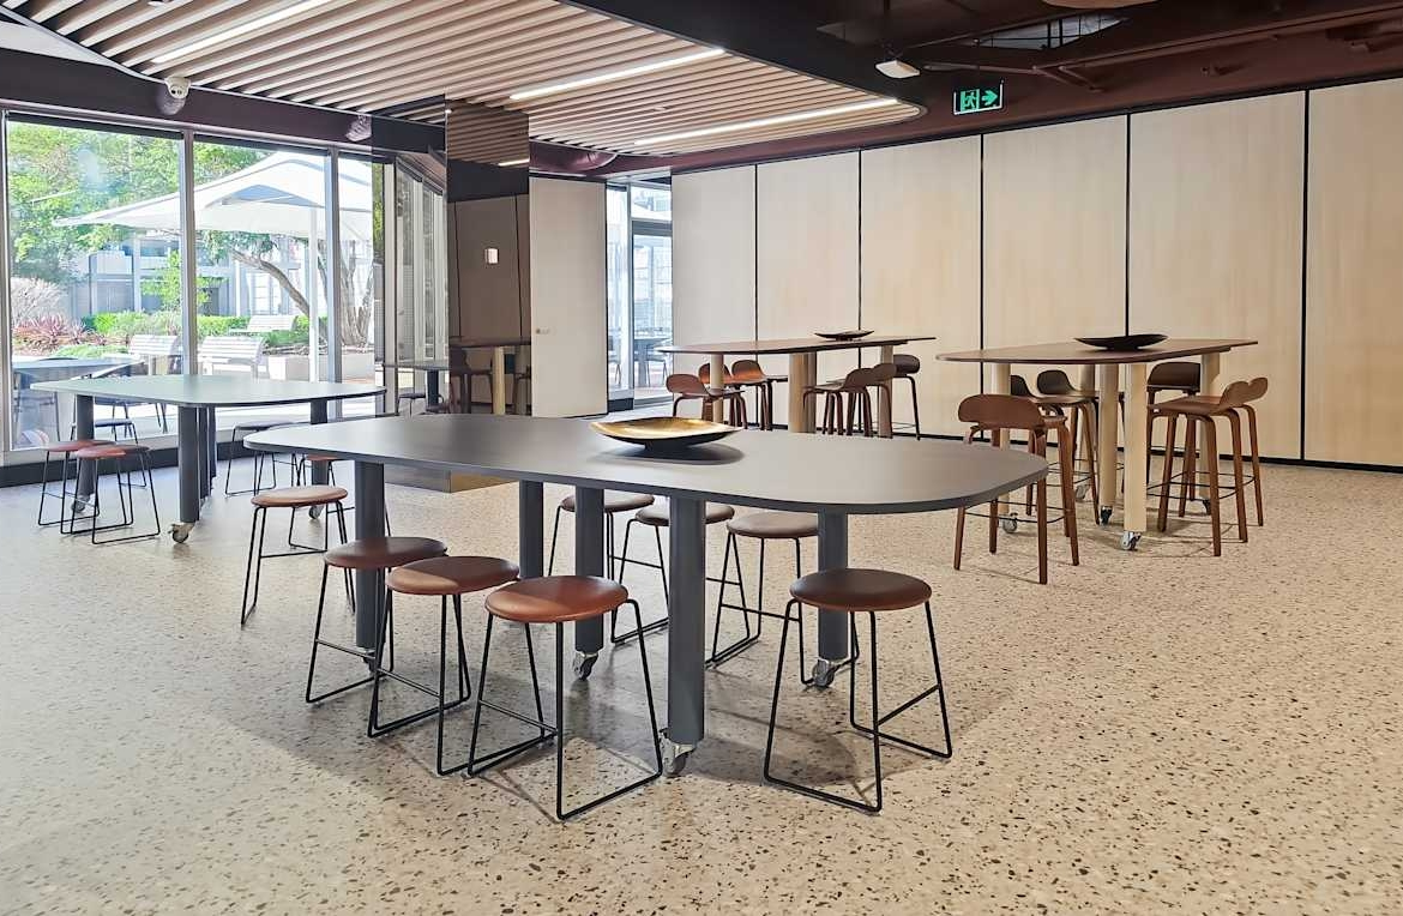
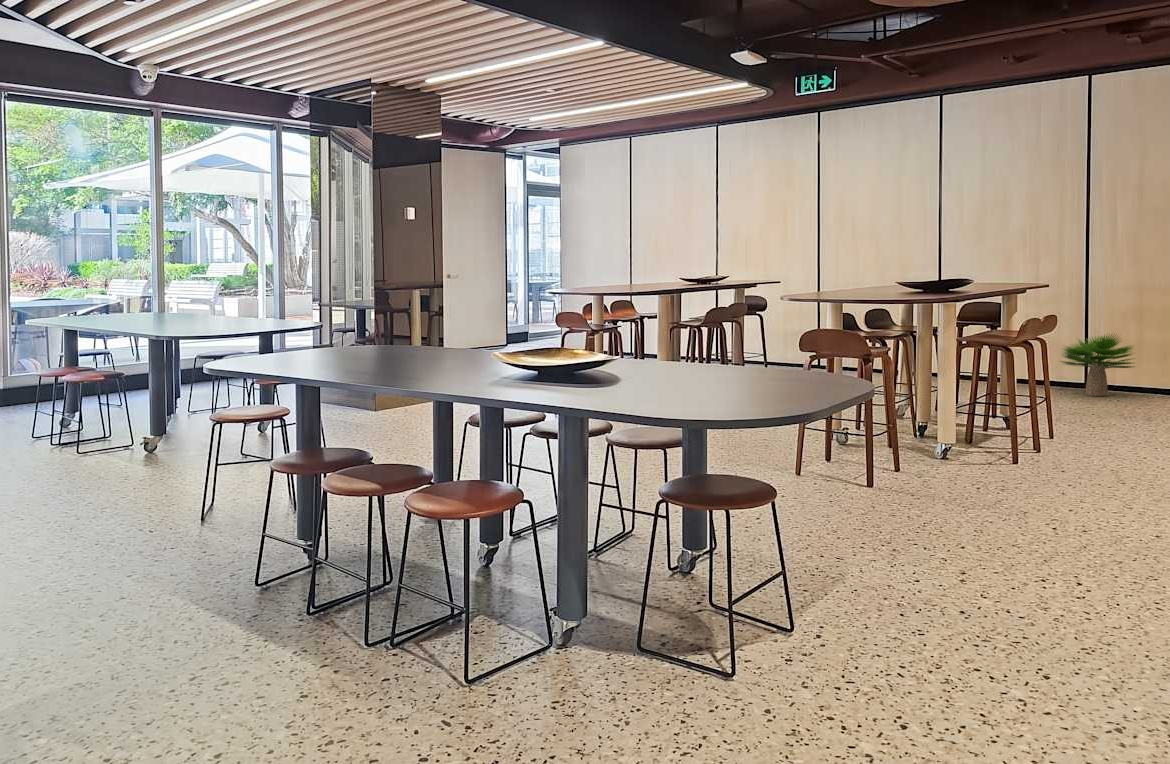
+ potted plant (1097, 363)
